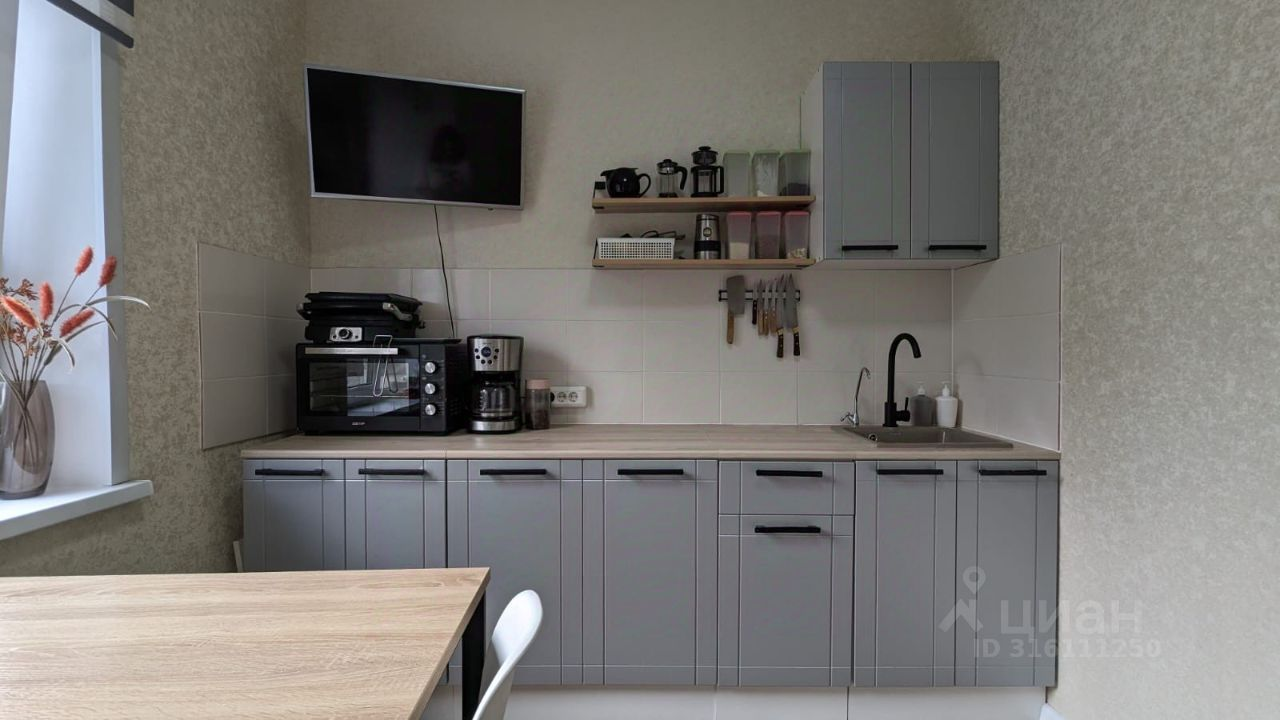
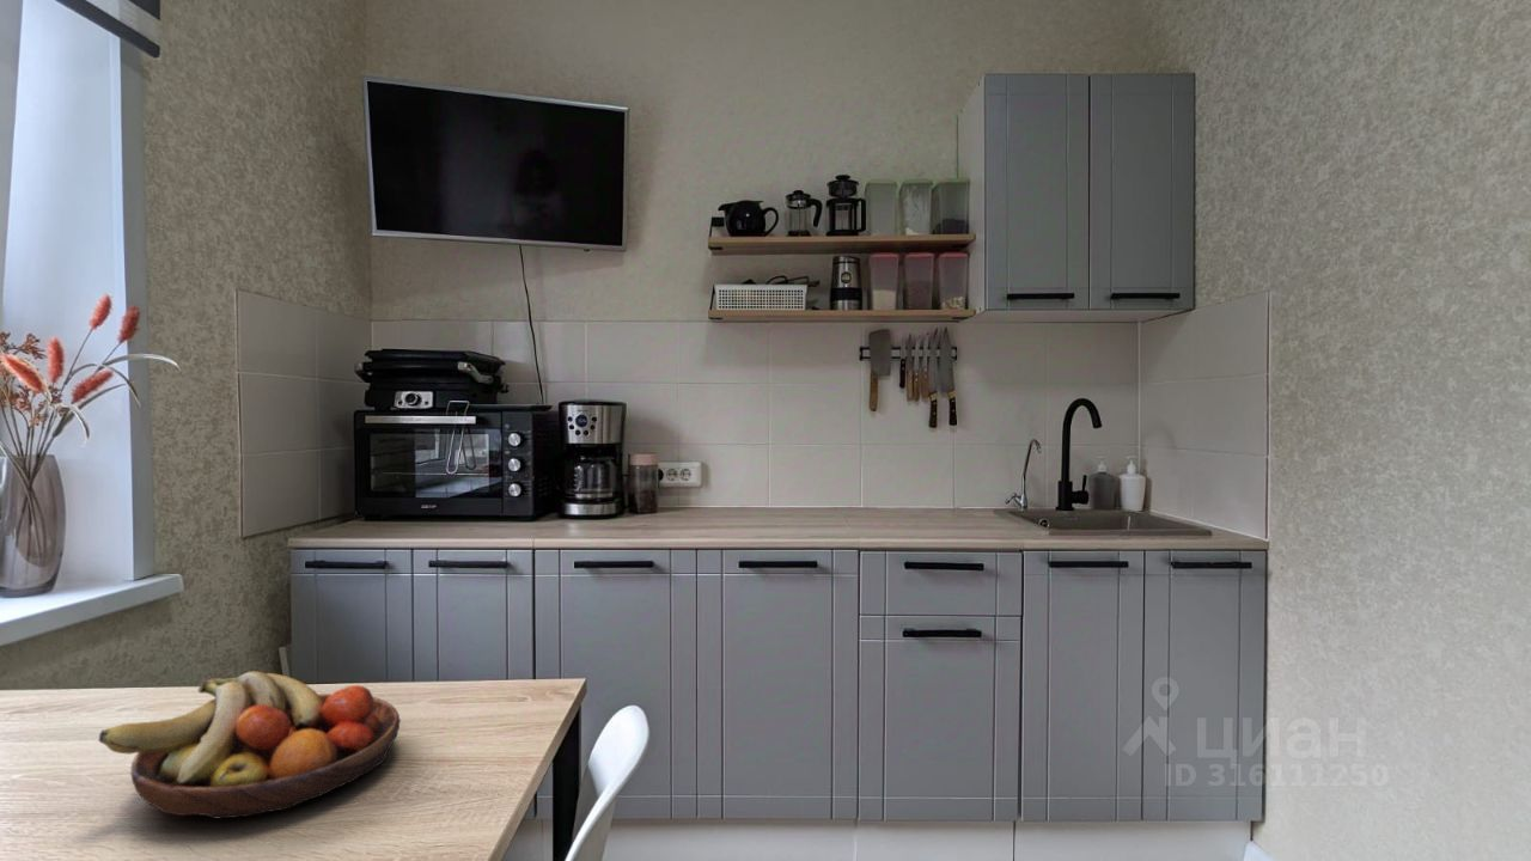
+ fruit bowl (274, 726)
